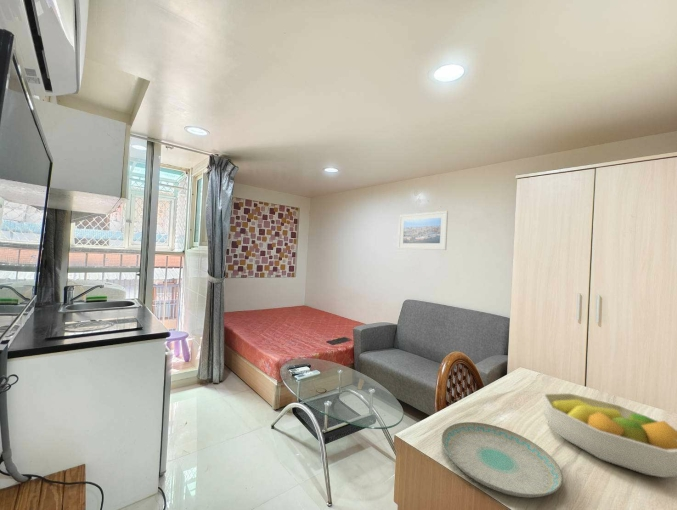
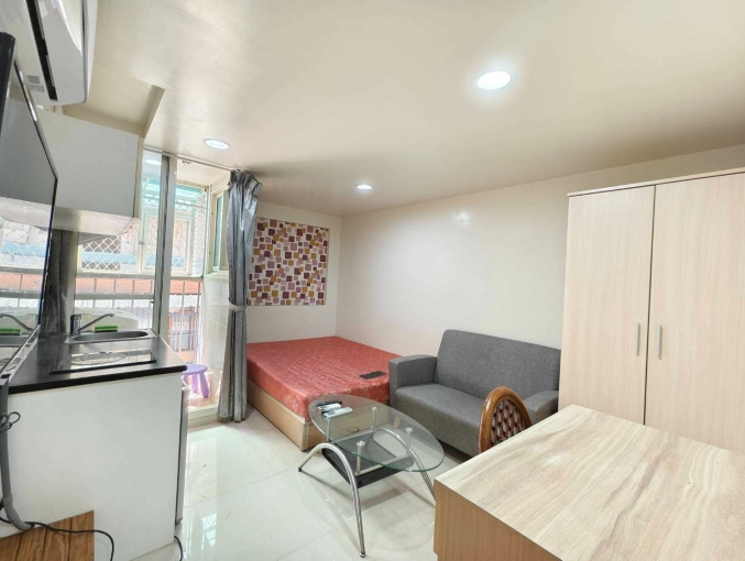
- fruit bowl (609, 425)
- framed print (421, 231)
- plate (496, 456)
